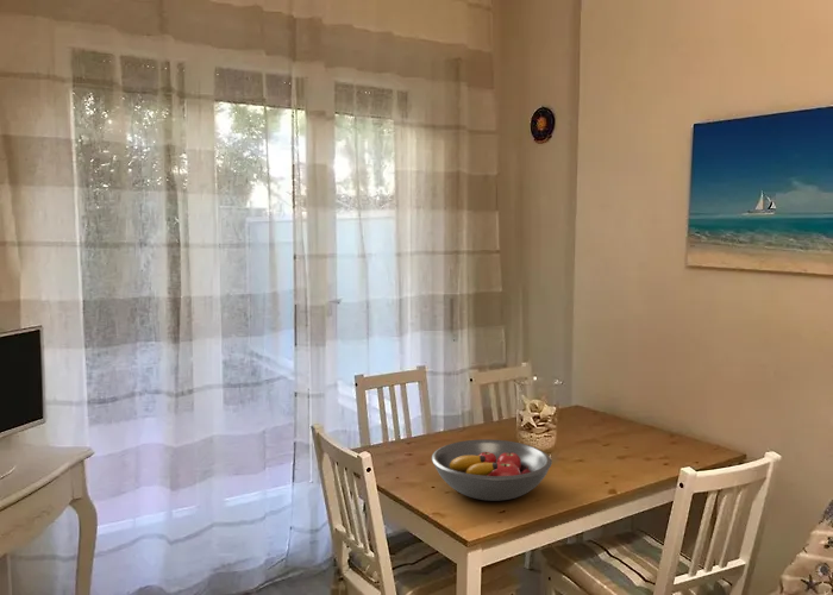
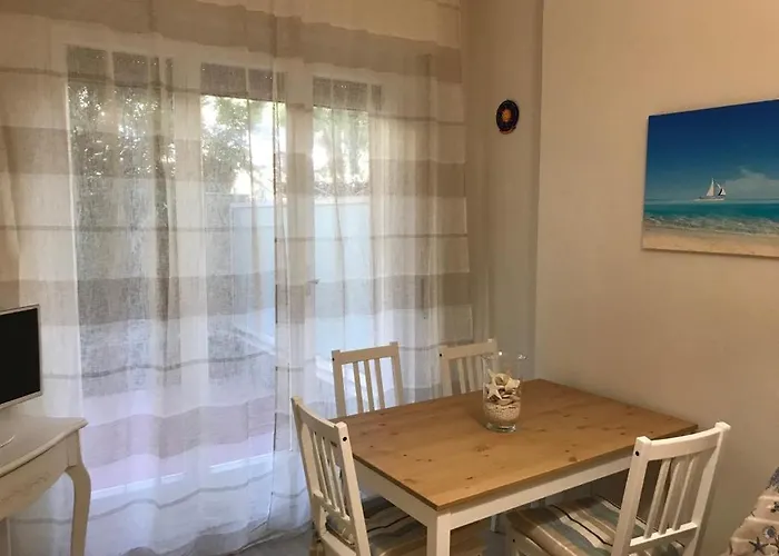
- fruit bowl (490, 469)
